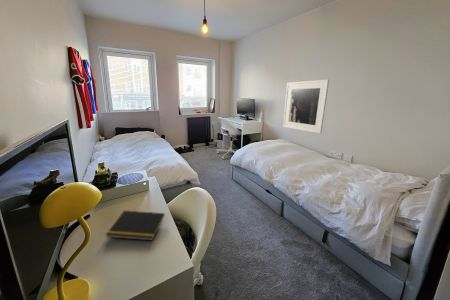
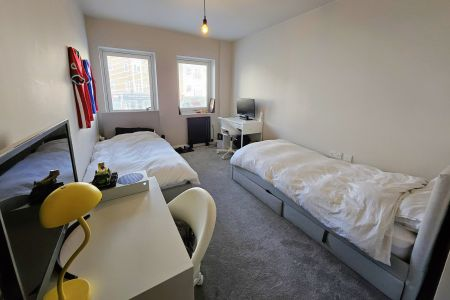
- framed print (303, 106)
- notepad (137, 224)
